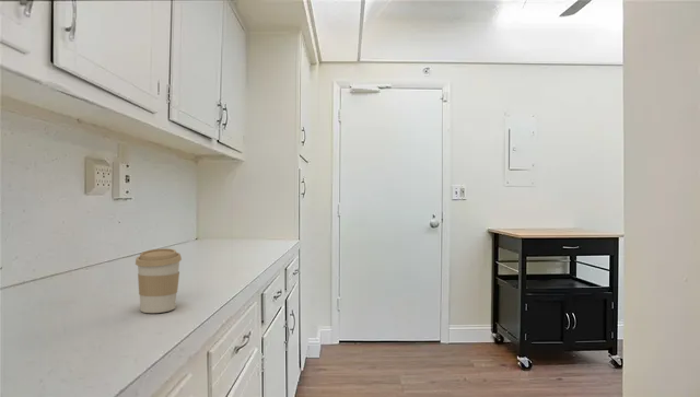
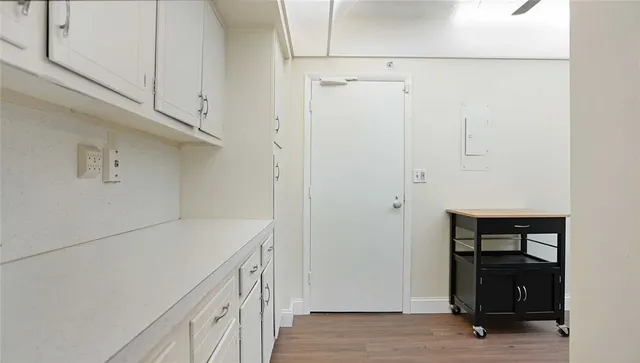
- coffee cup (158, 279)
